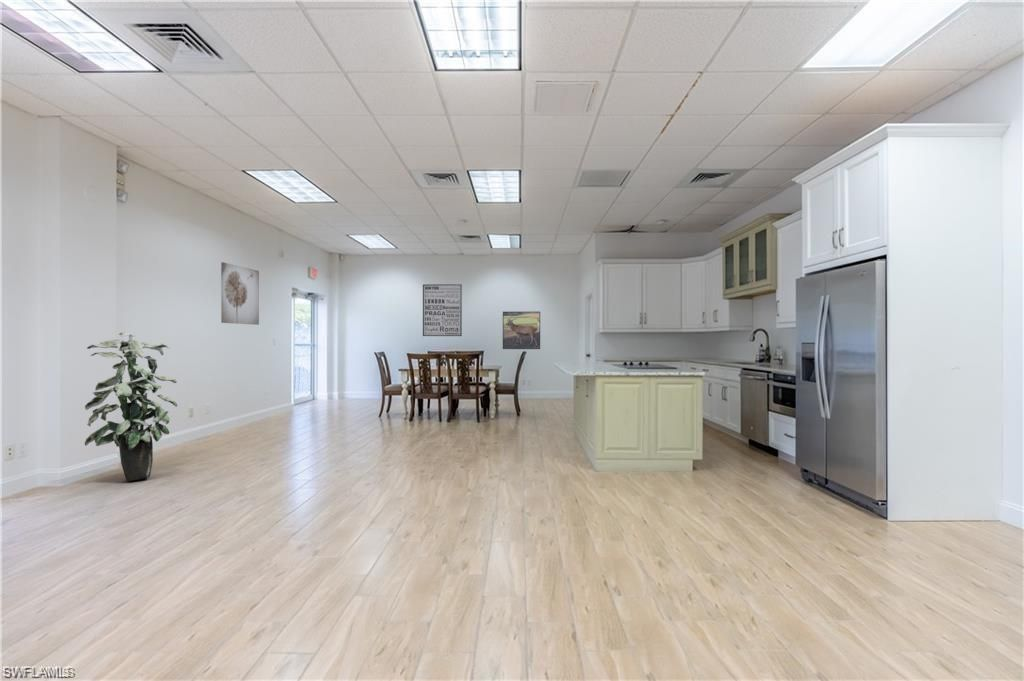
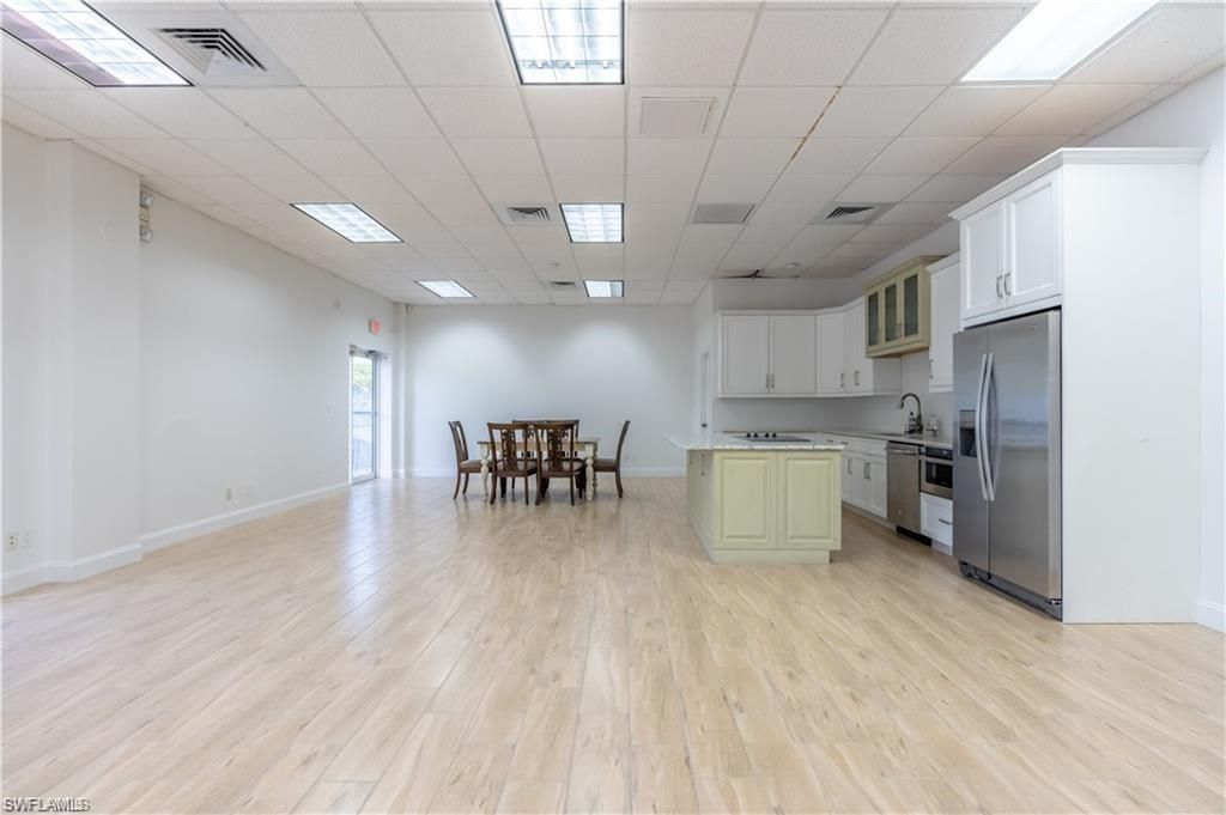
- wall art (241, 295)
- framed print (521, 330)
- wall art (442, 310)
- indoor plant (130, 405)
